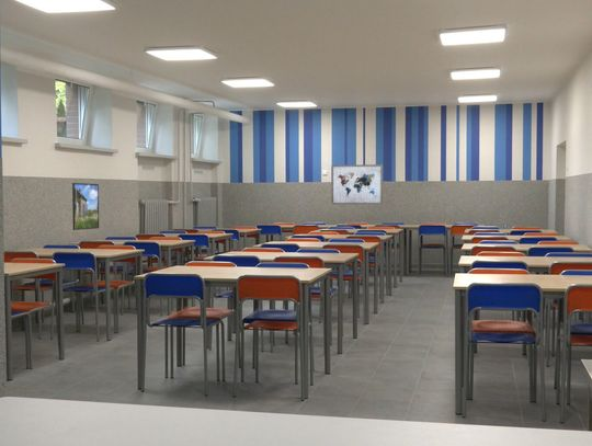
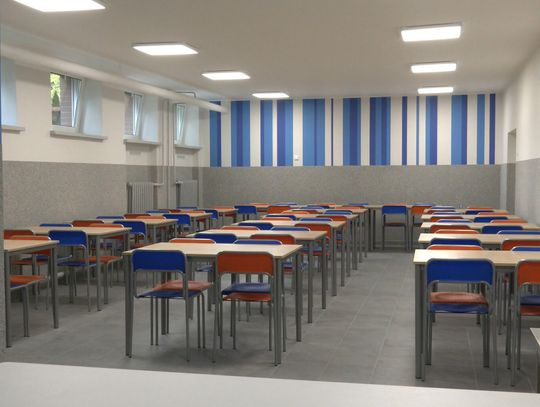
- wall art (356, 184)
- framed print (86, 206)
